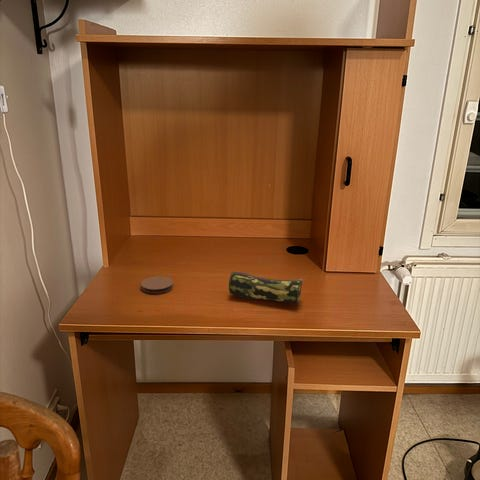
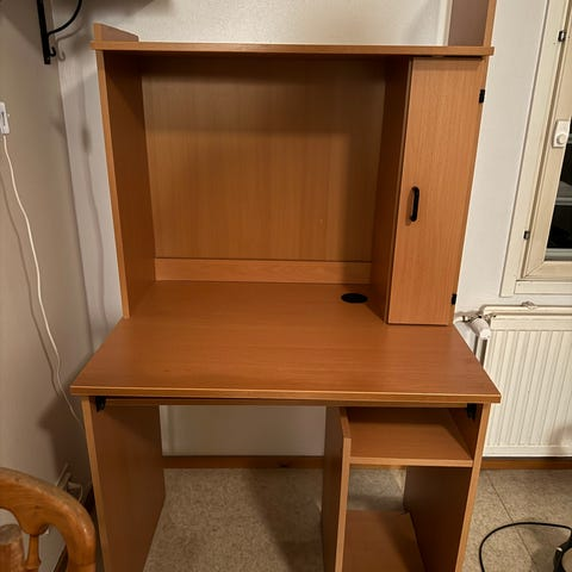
- coaster (157, 284)
- pencil case (266, 287)
